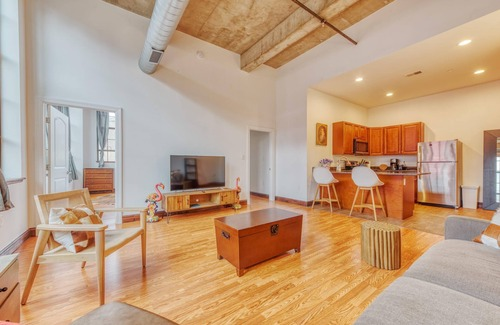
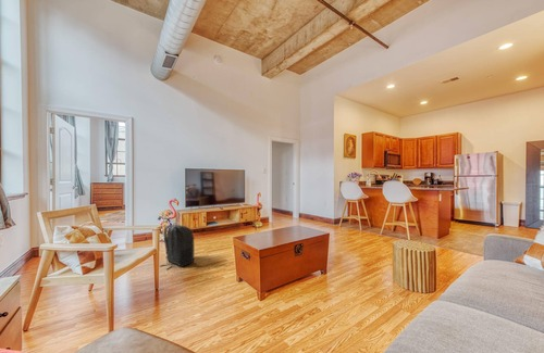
+ backpack (176, 242)
